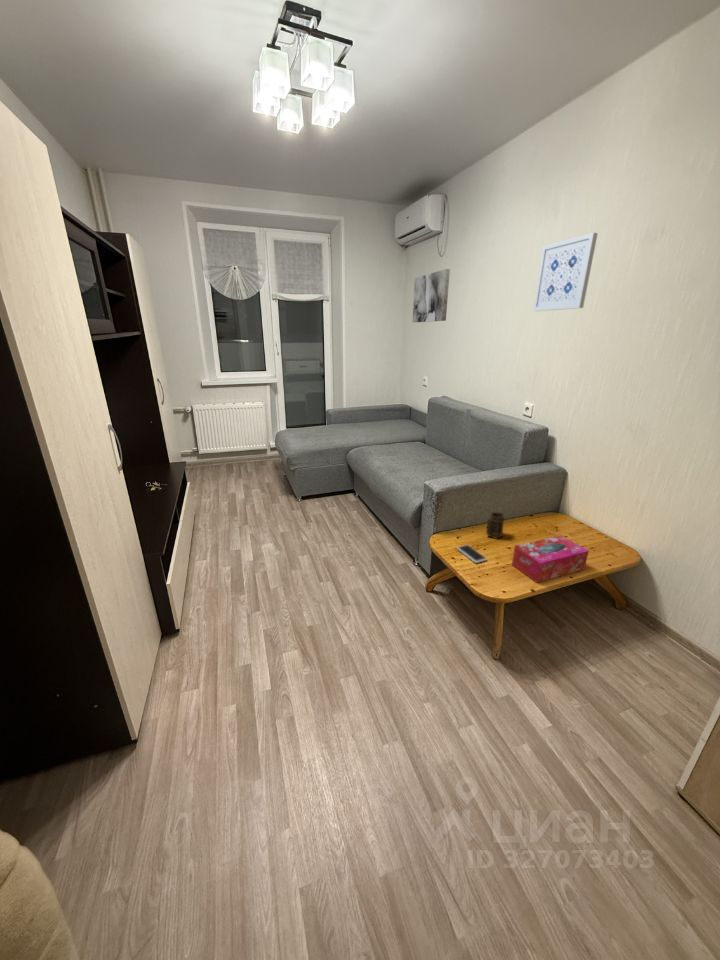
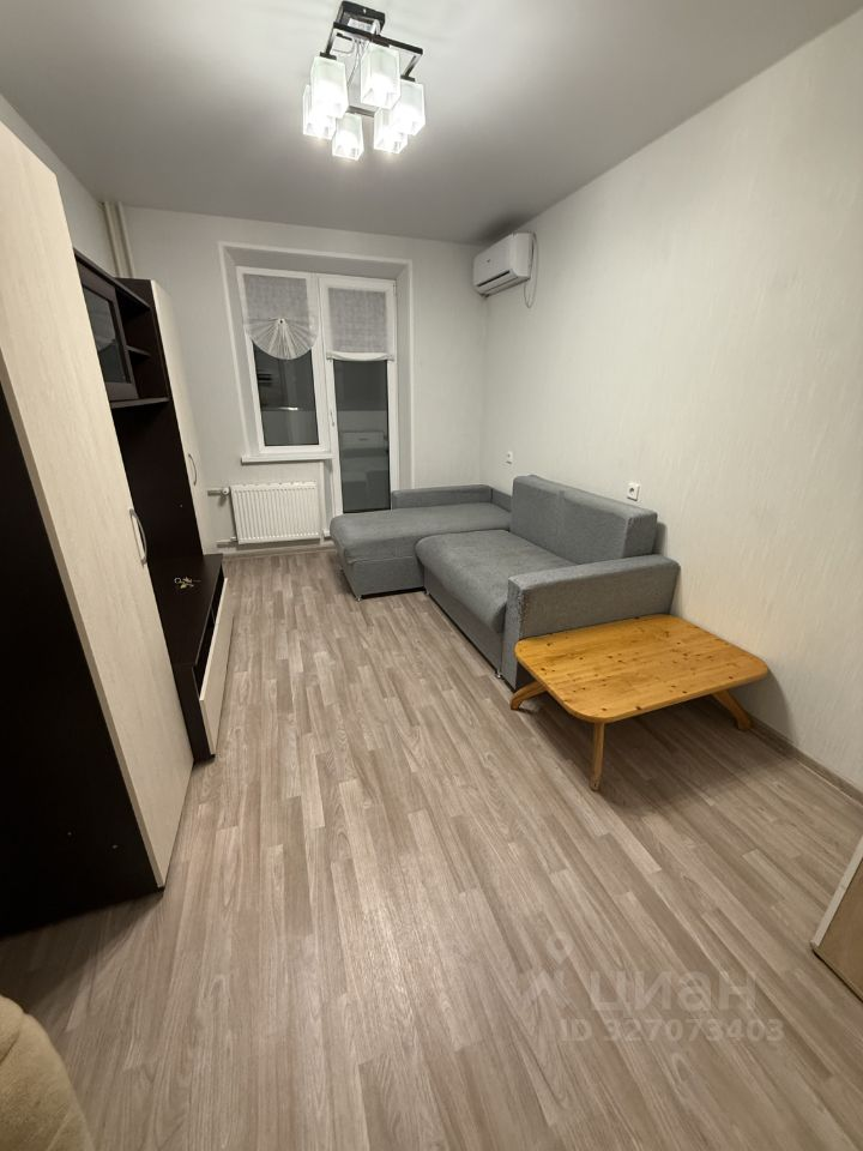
- wall art (429, 298)
- wall art (562, 275)
- tissue box (549, 557)
- smartphone (471, 553)
- mug (494, 525)
